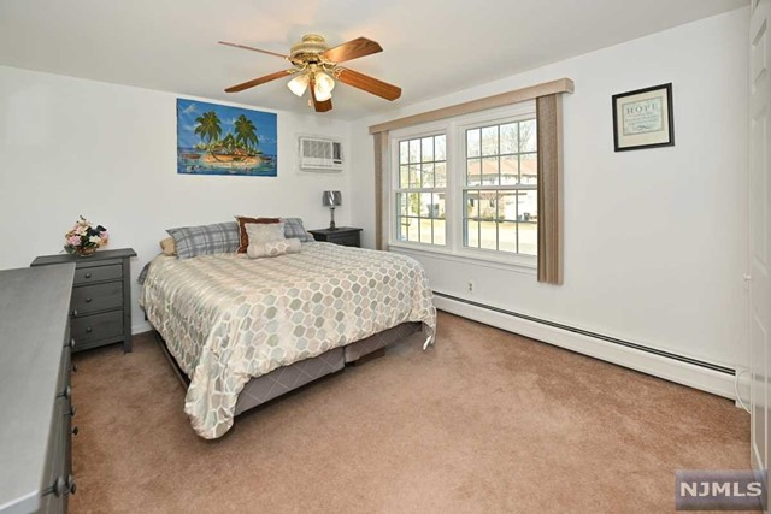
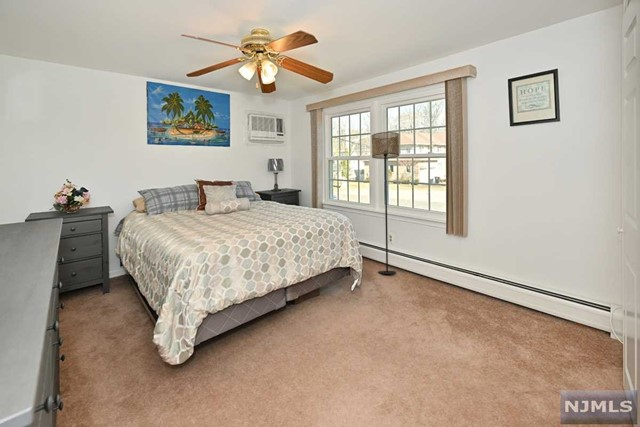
+ floor lamp (386, 204)
